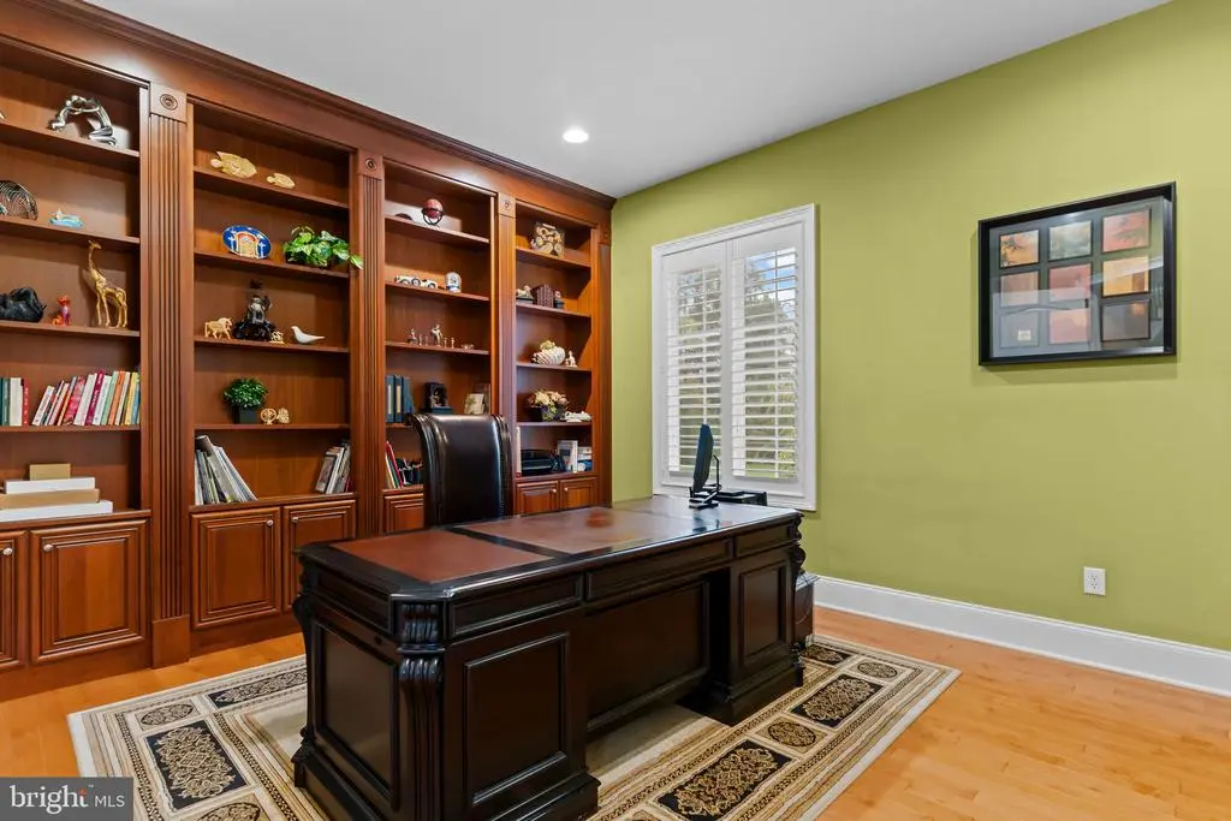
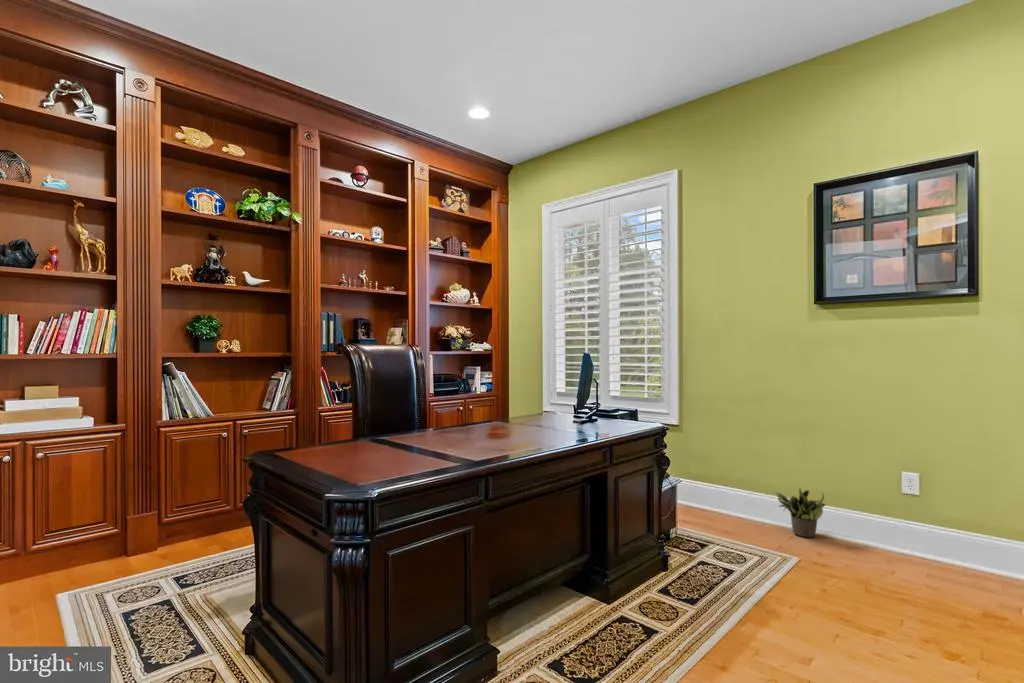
+ potted plant (798, 508)
